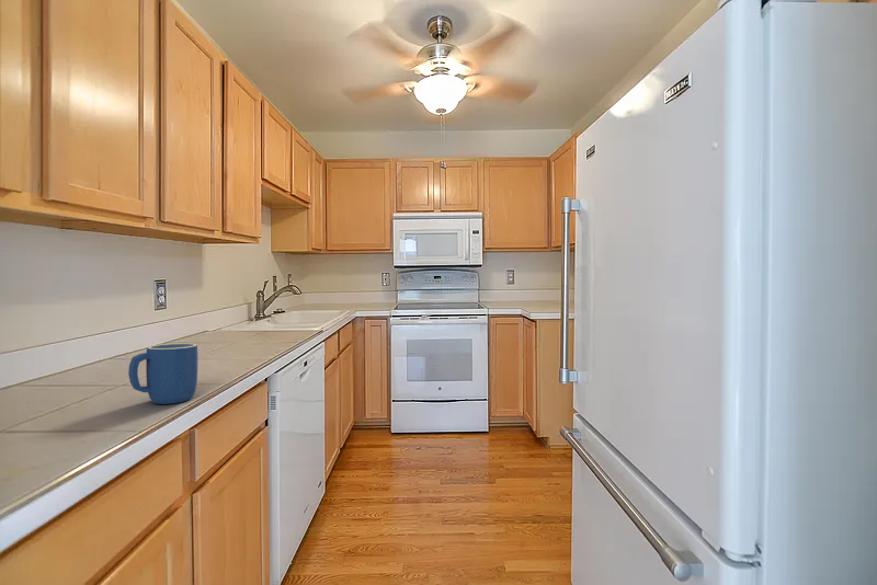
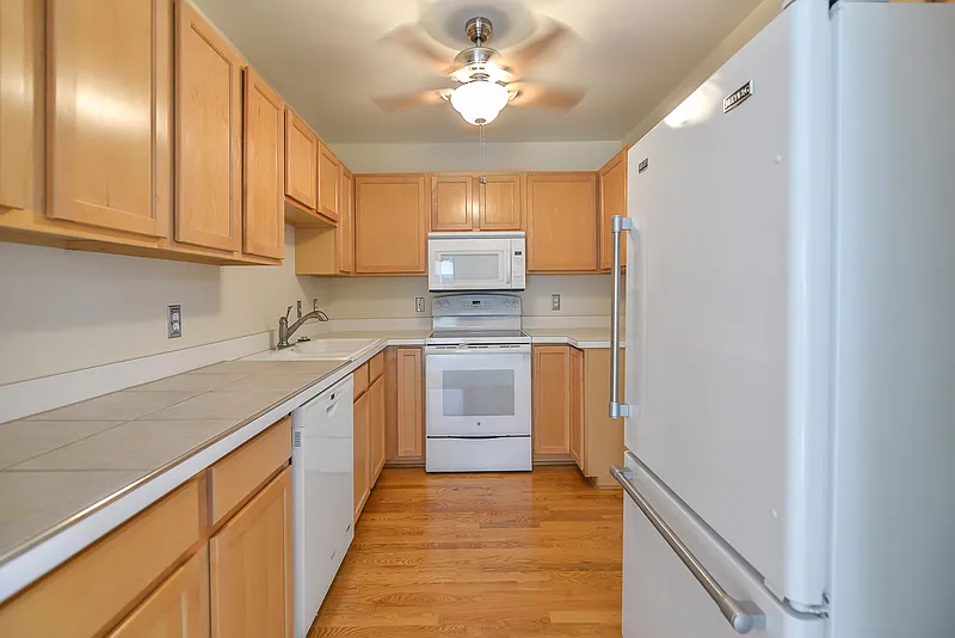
- mug (167, 372)
